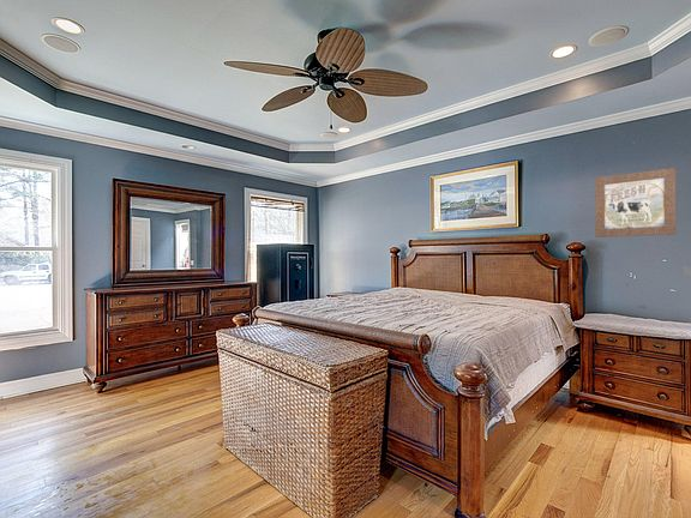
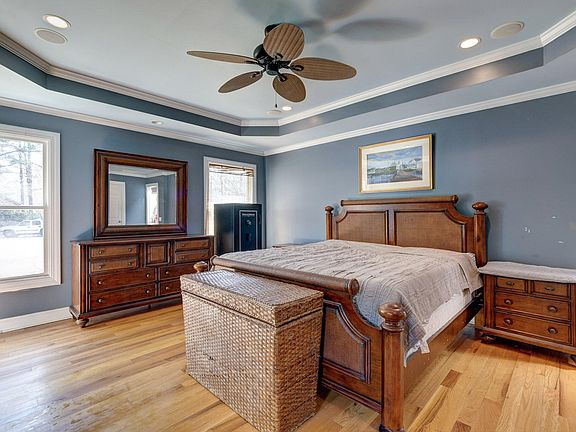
- wall art (632, 204)
